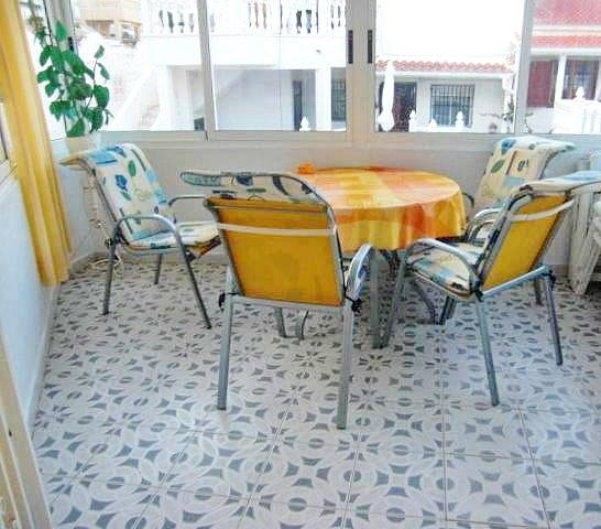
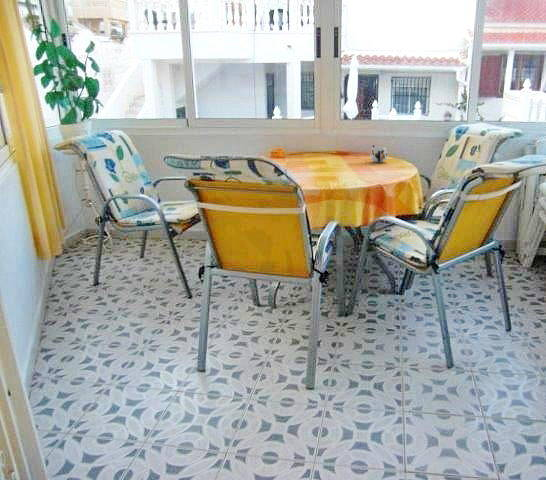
+ mug (378, 154)
